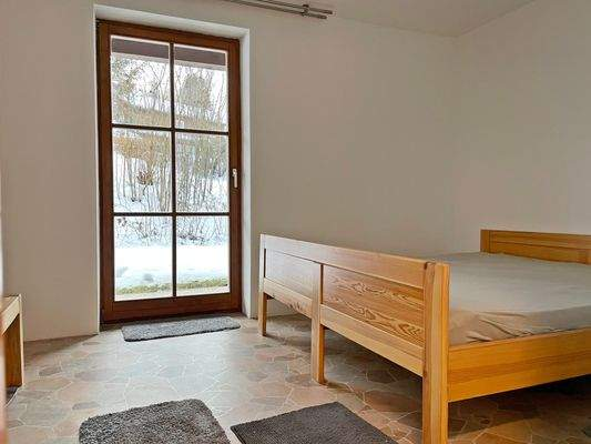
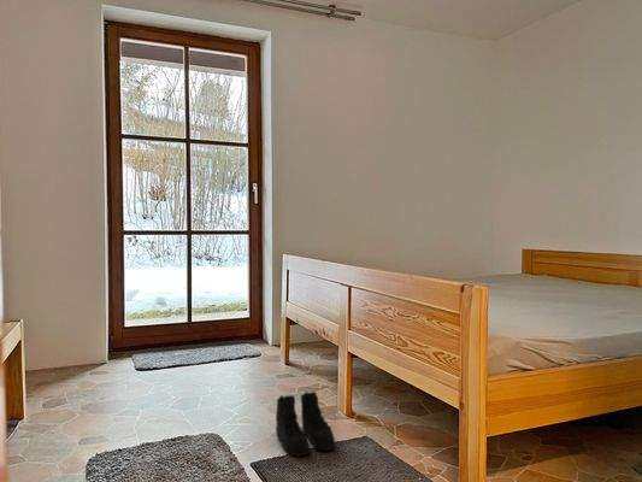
+ boots (304, 418)
